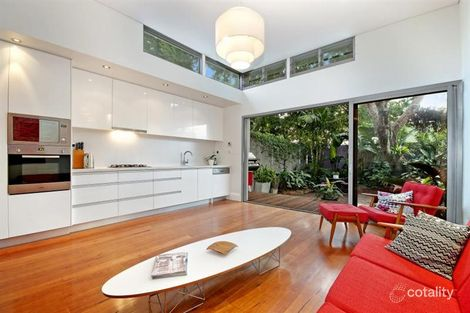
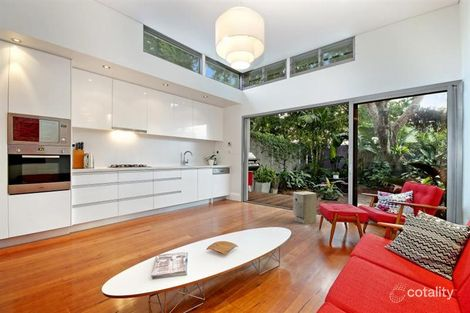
+ air purifier (304, 207)
